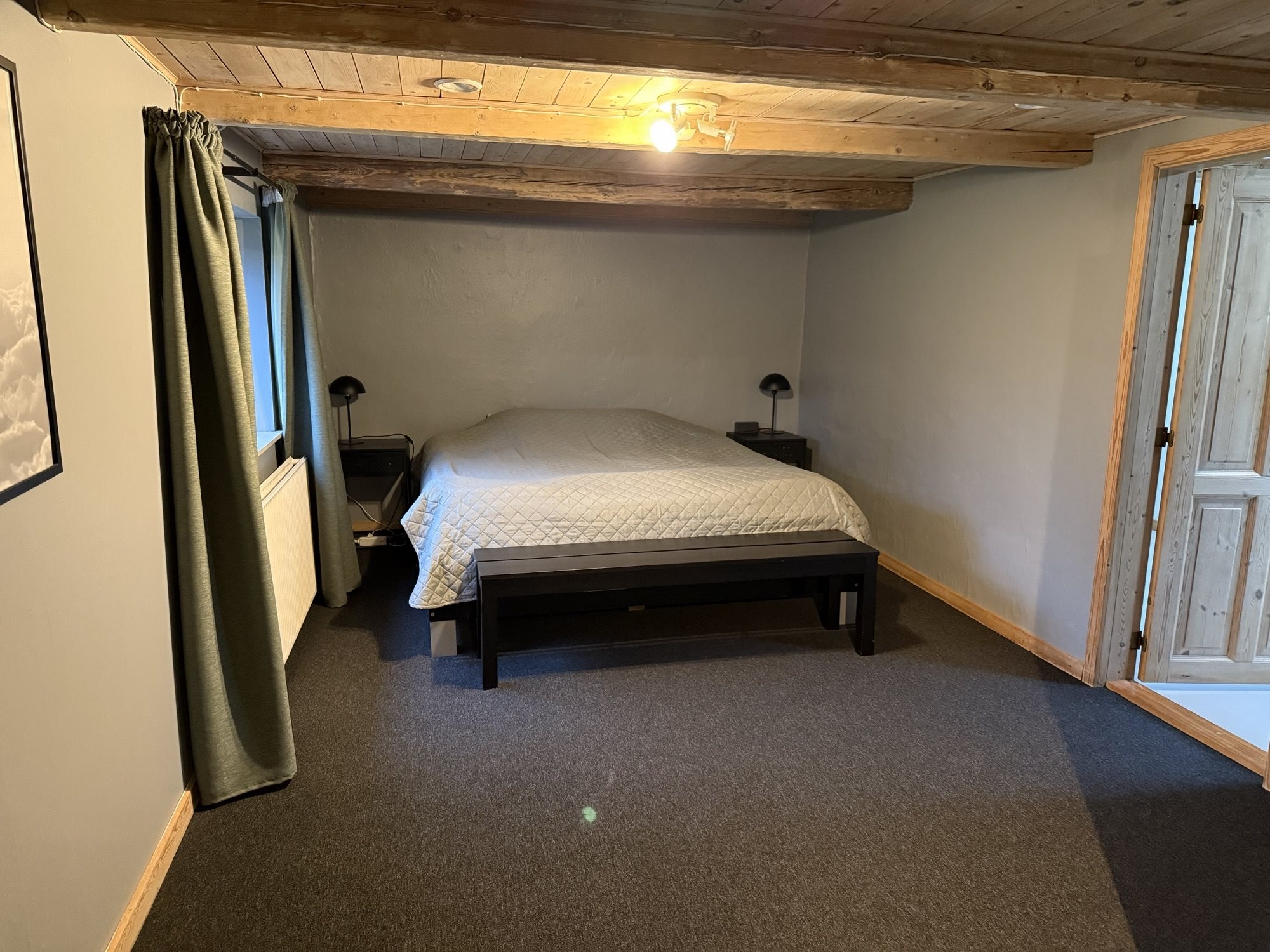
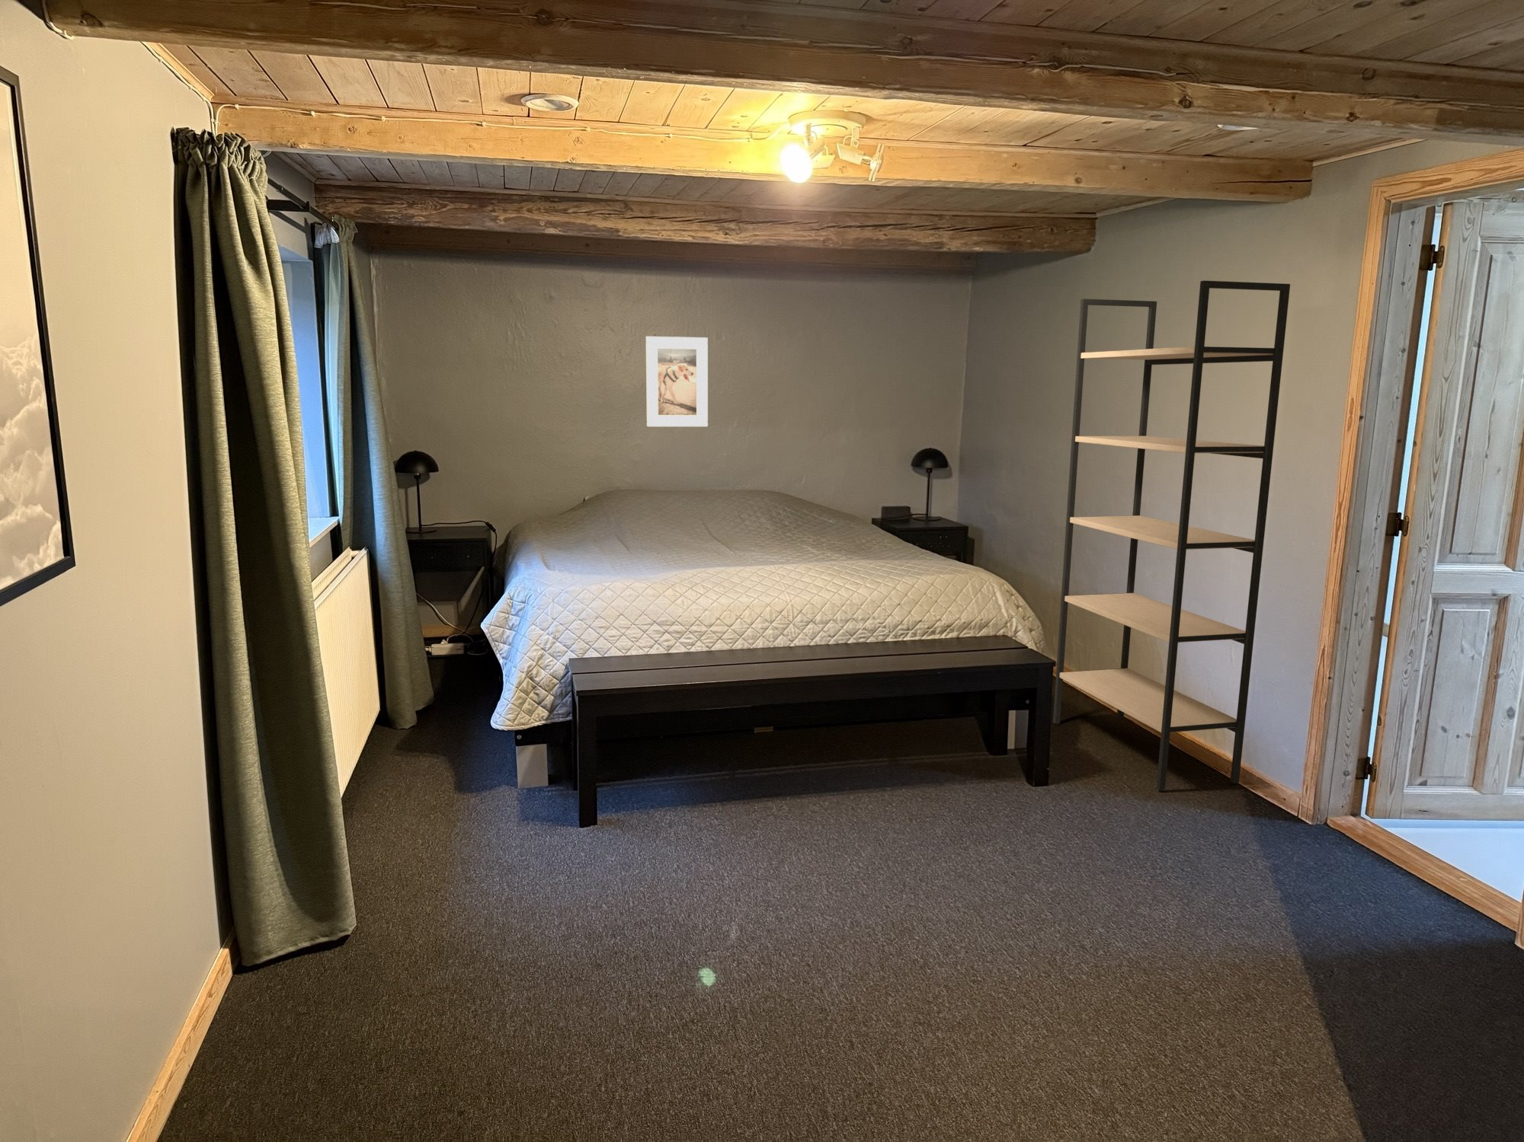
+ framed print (677, 381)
+ shelving unit (1156, 531)
